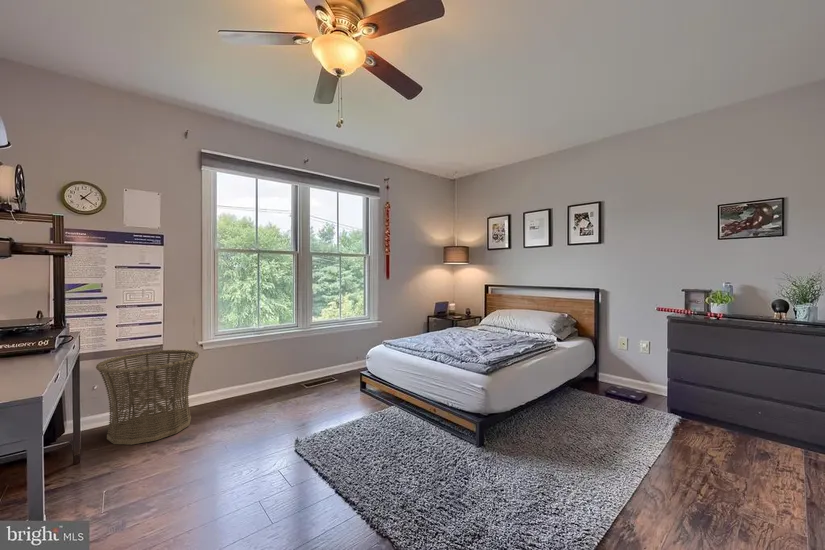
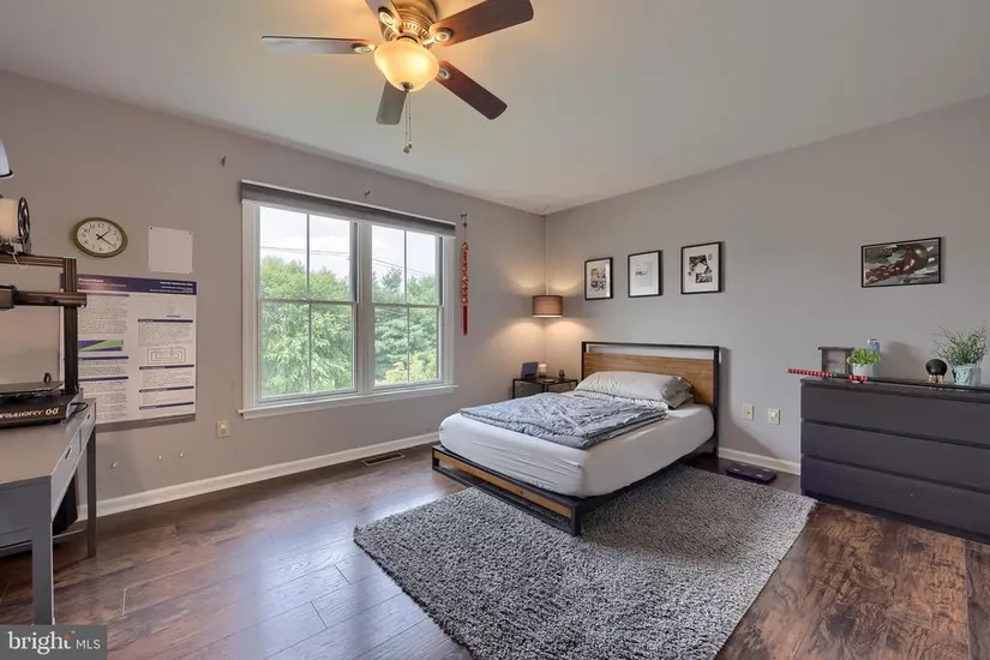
- basket (151, 393)
